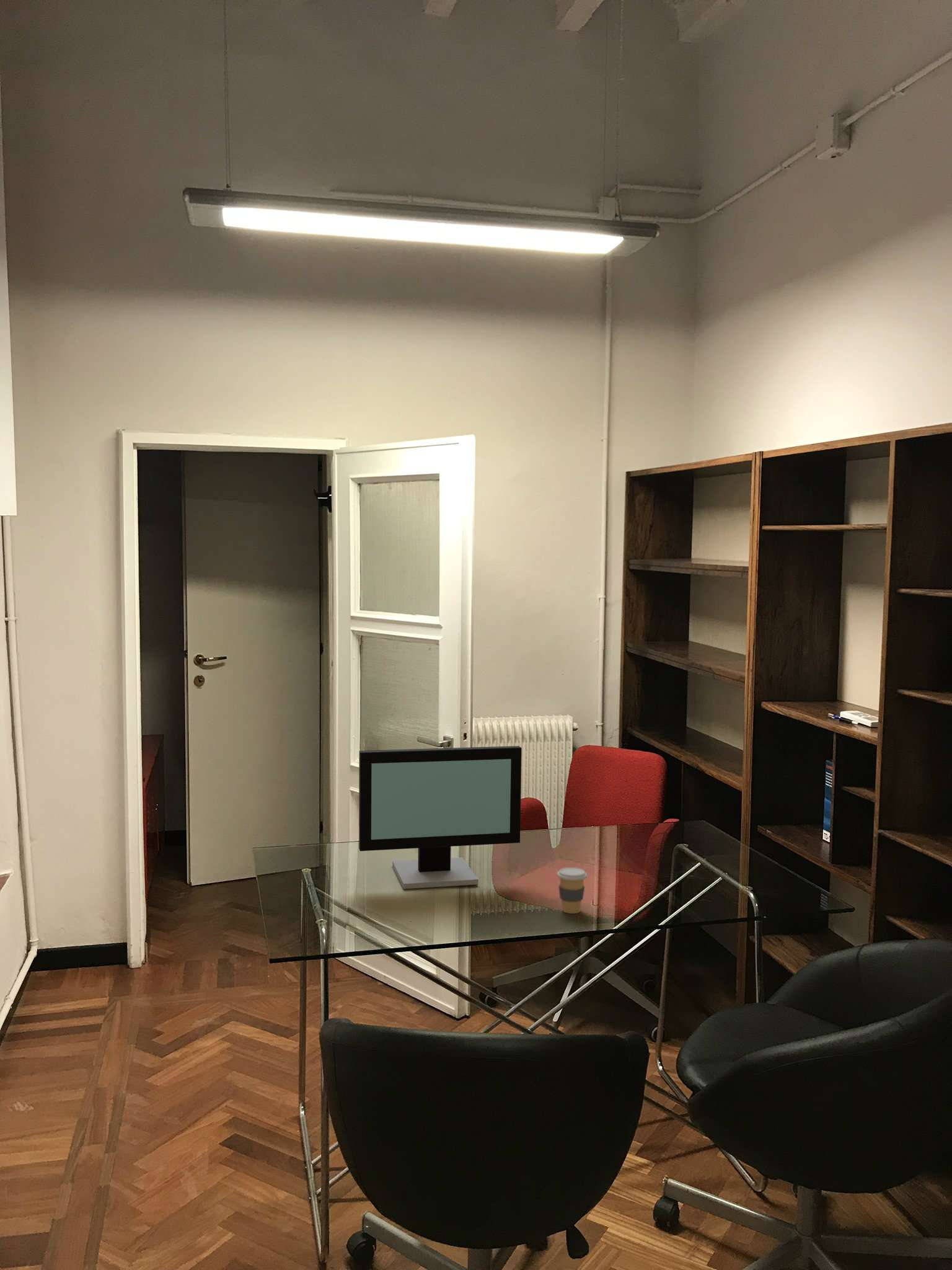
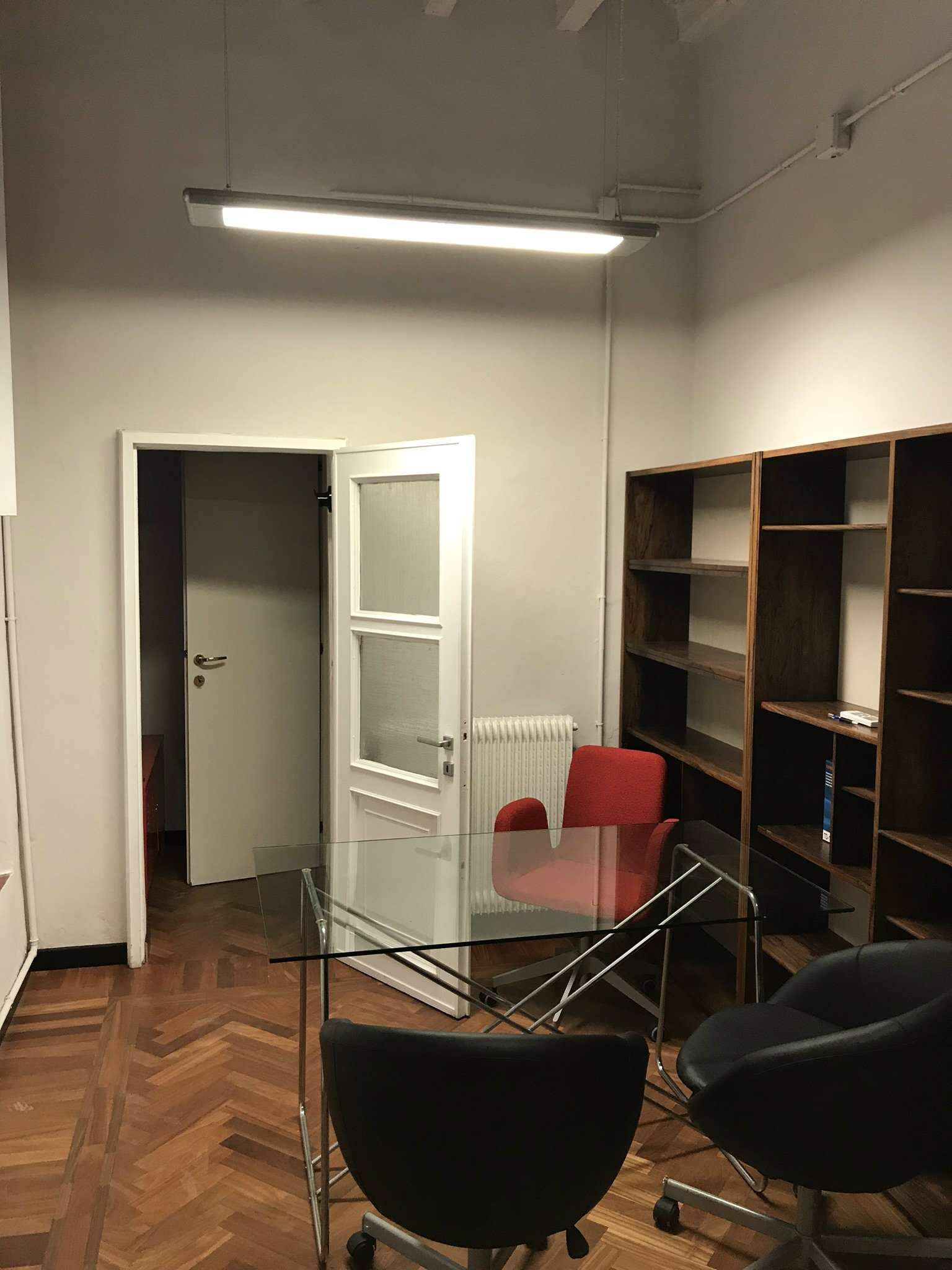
- computer monitor (434, 809)
- coffee cup (571, 890)
